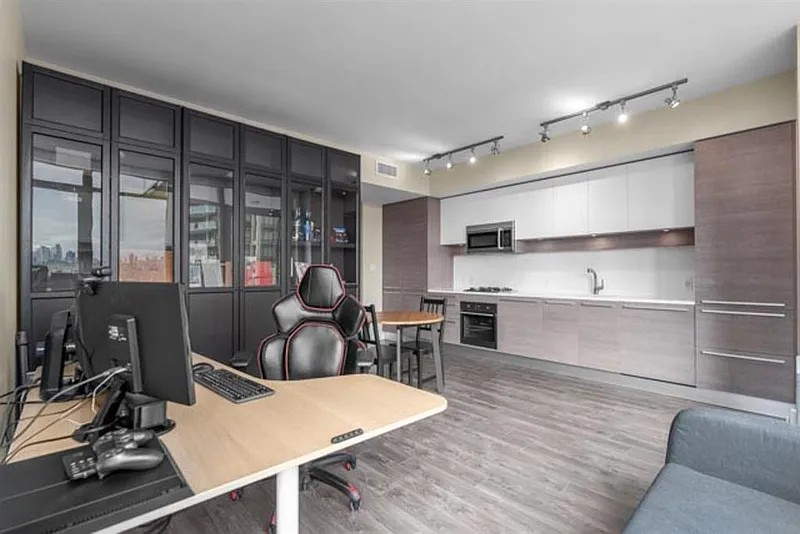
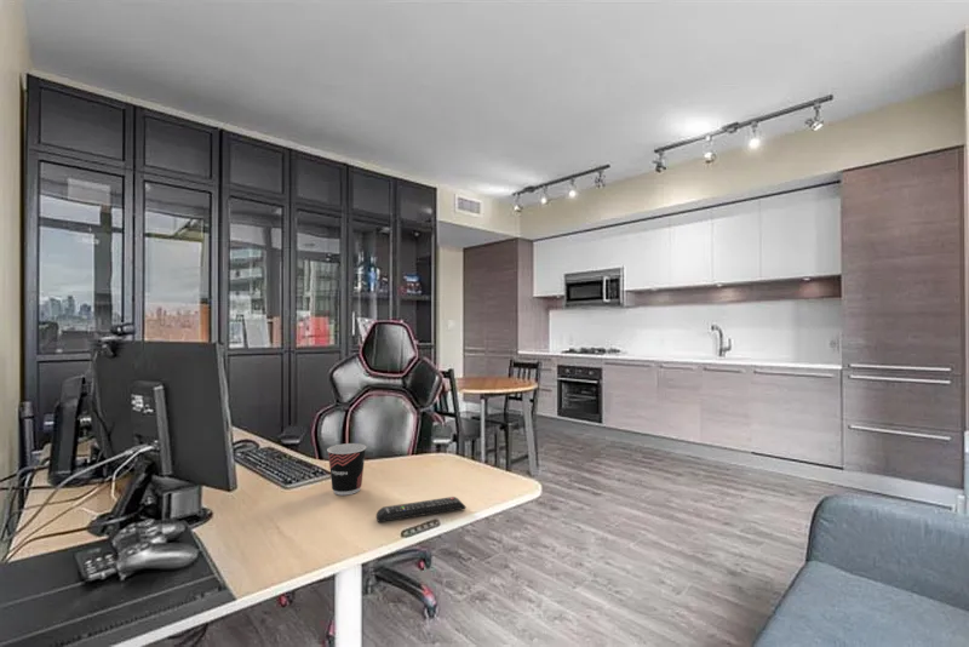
+ remote control (422, 509)
+ cup (346, 469)
